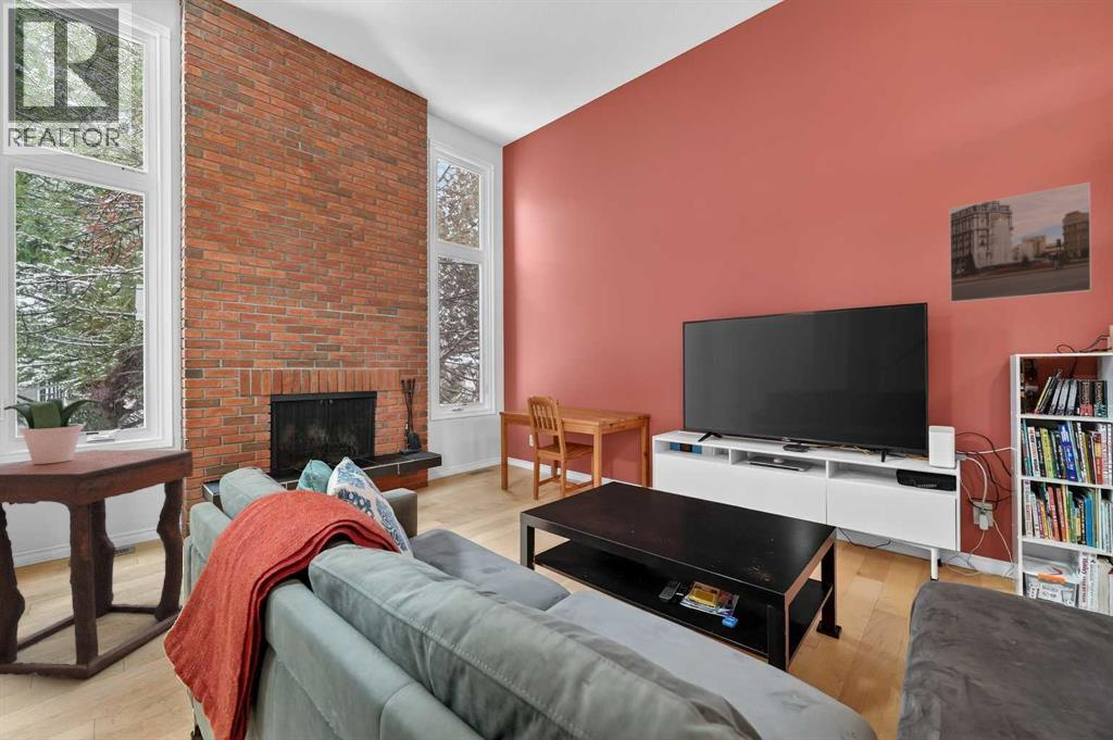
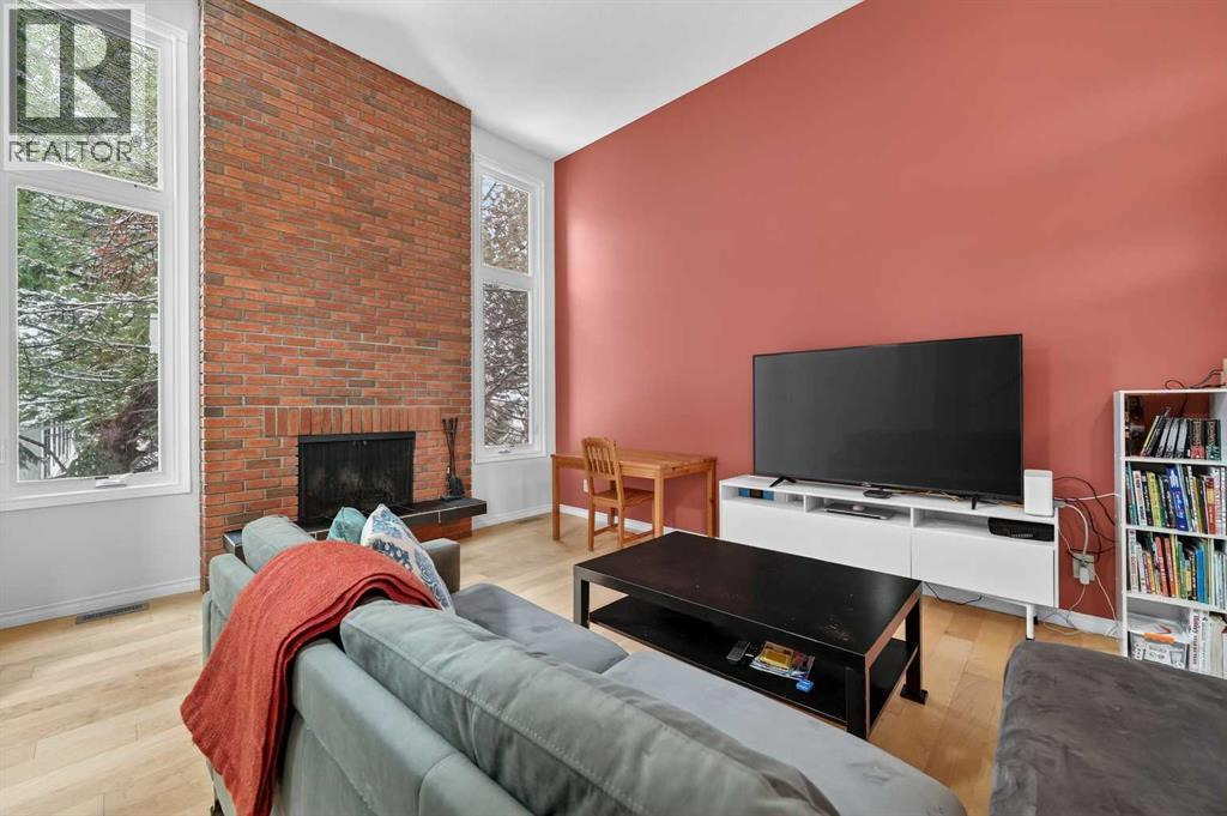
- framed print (1015, 247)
- side table (90, 549)
- potted plant (53, 429)
